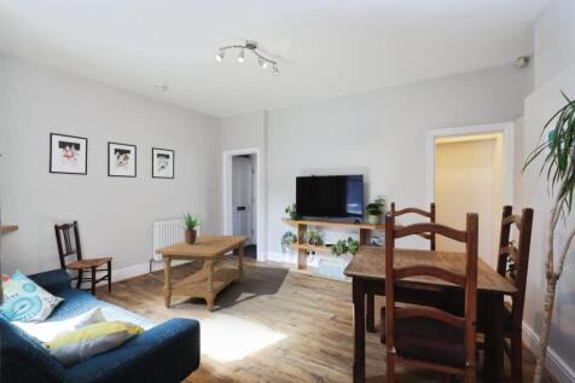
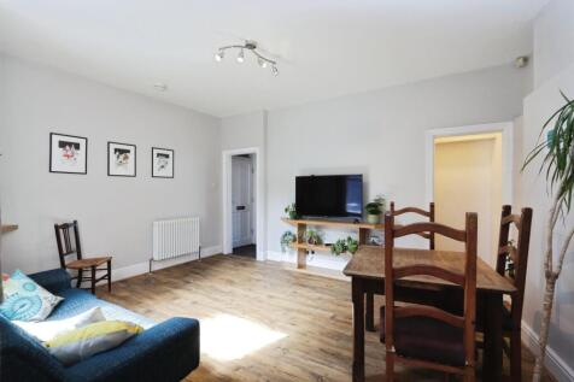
- coffee table (208, 267)
- potted plant (190, 227)
- storage bin (332, 267)
